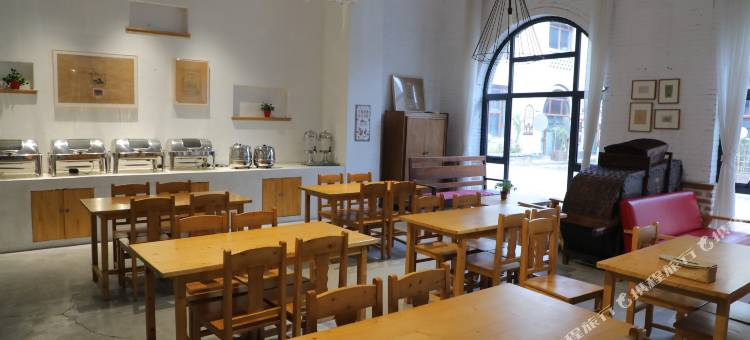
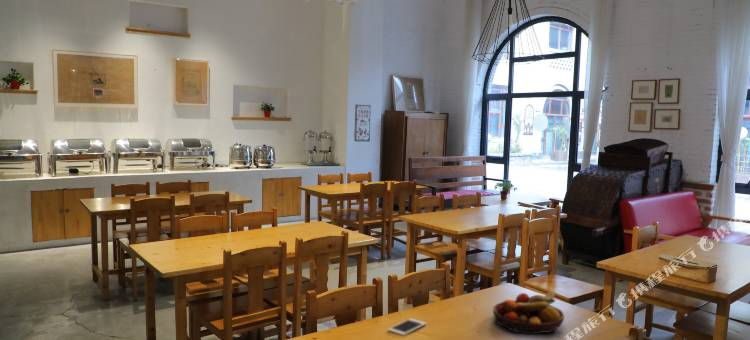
+ cell phone (407, 326)
+ fruit bowl (528, 308)
